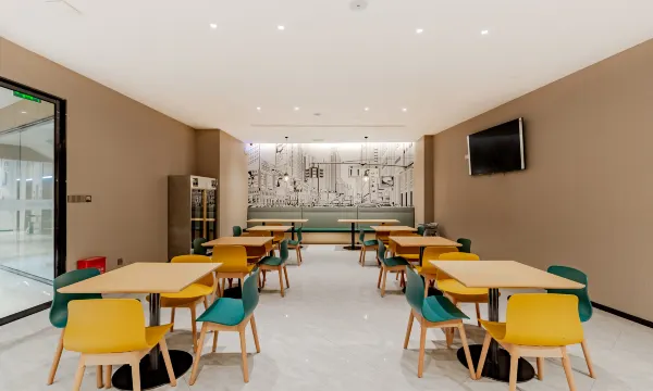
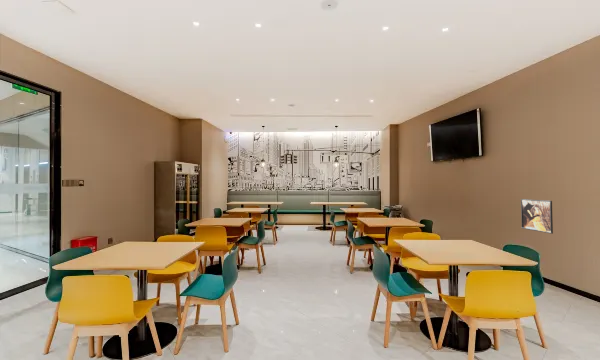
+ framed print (535, 215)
